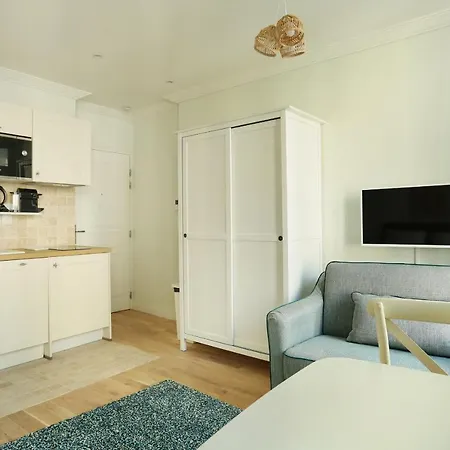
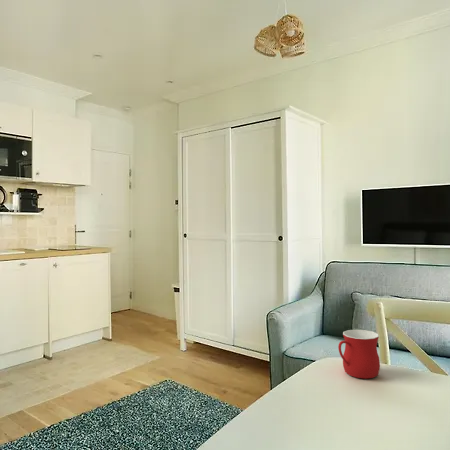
+ mug (357, 354)
